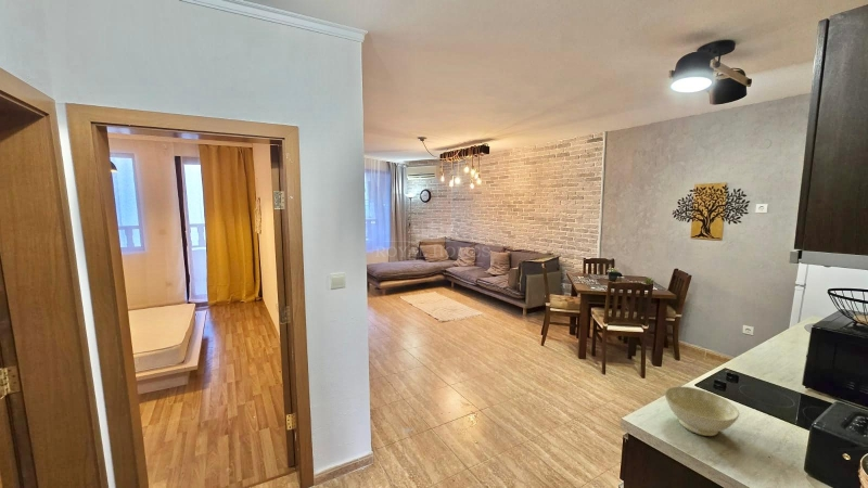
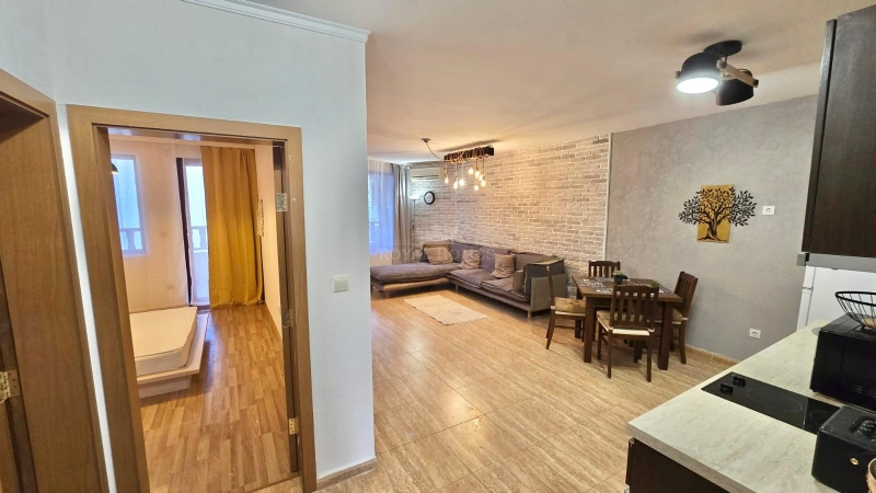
- bowl (699, 413)
